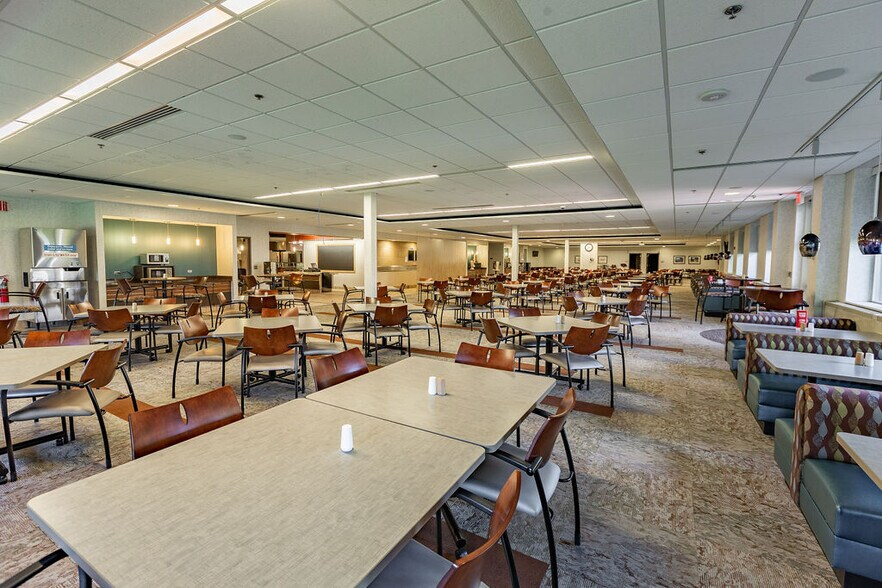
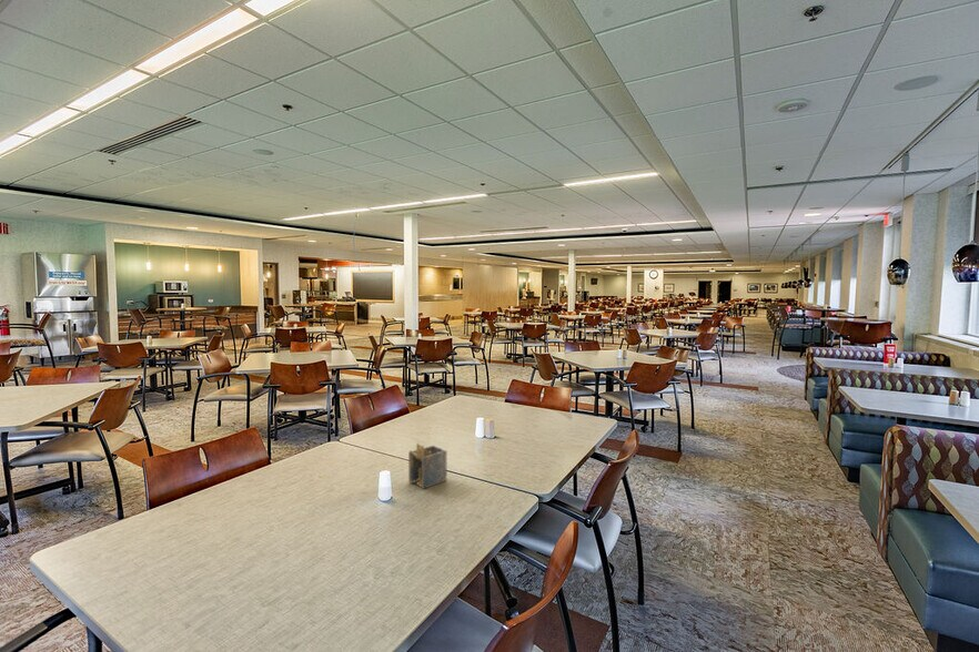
+ napkin holder (427, 460)
